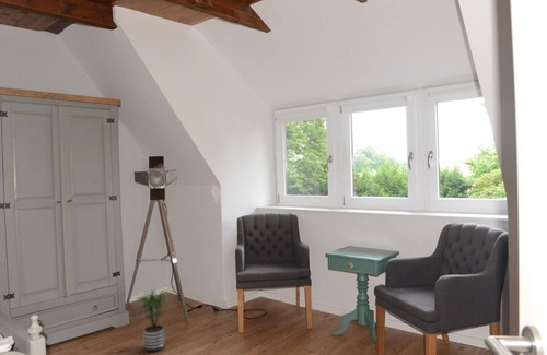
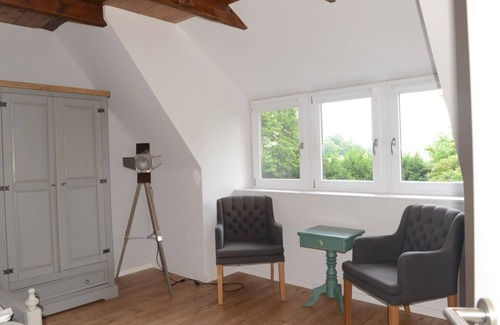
- potted plant (152, 319)
